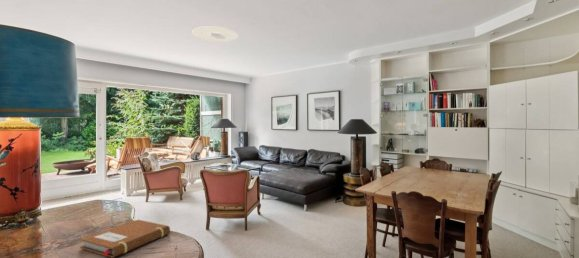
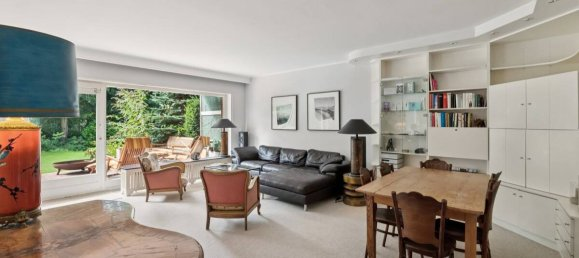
- notebook (126, 237)
- ceiling light (215, 32)
